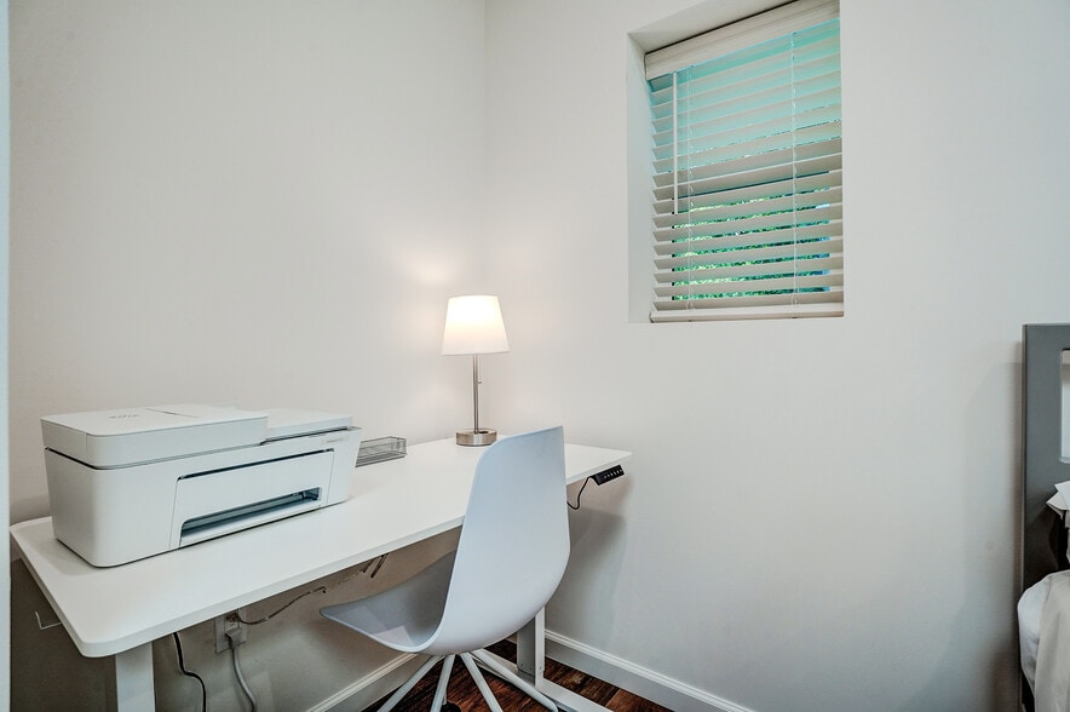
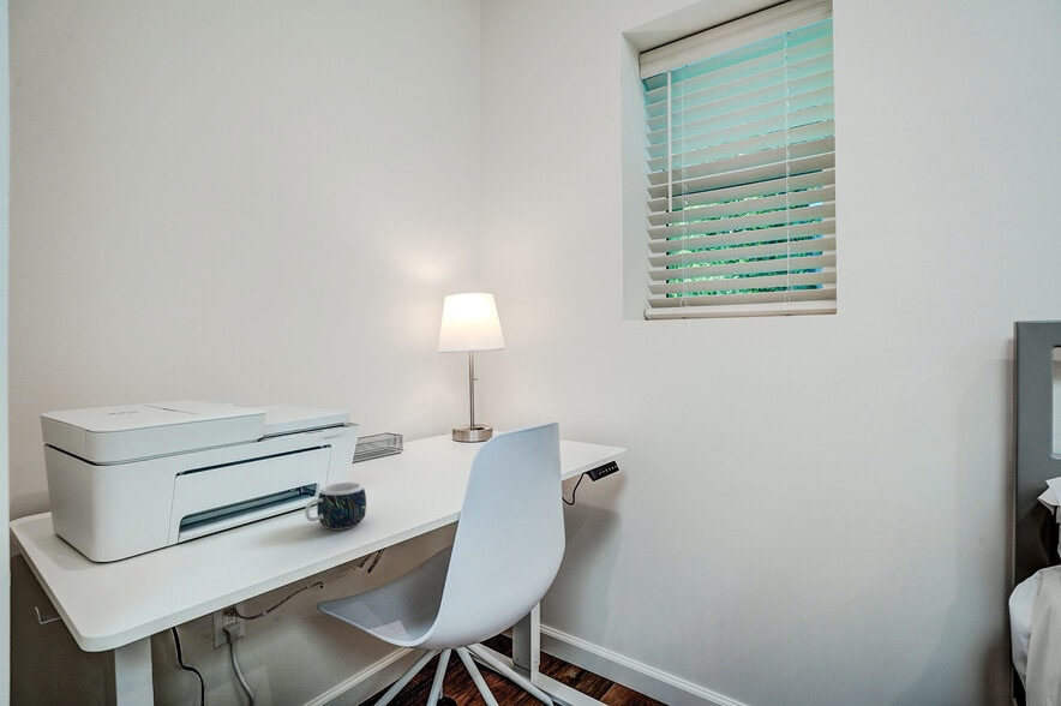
+ mug (335, 507)
